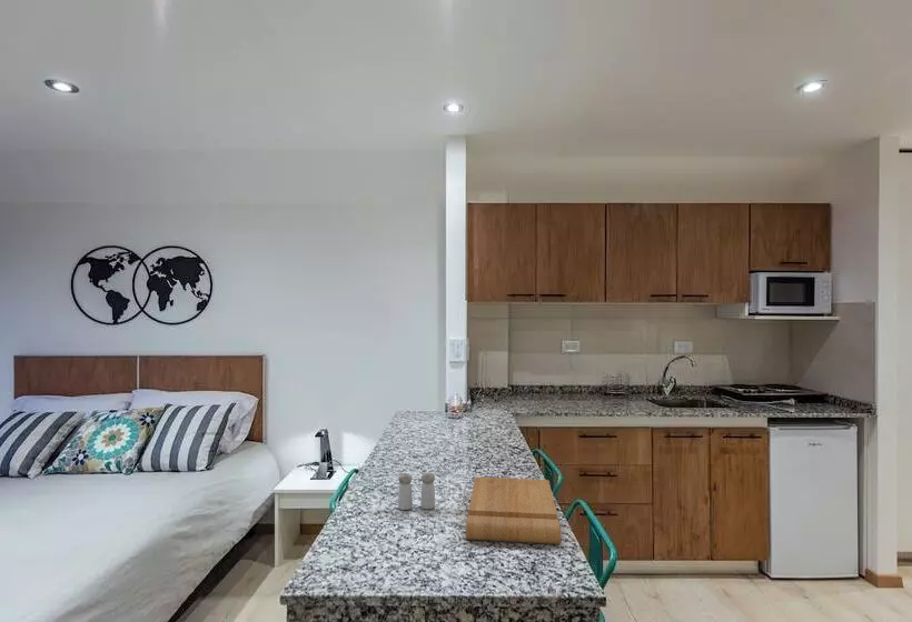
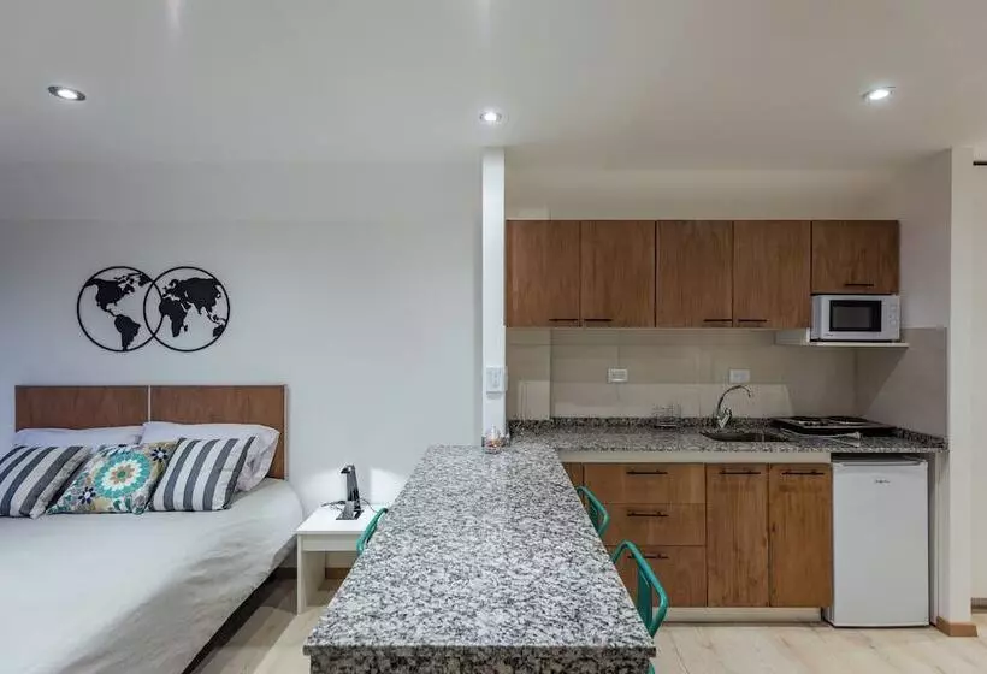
- salt and pepper shaker (422, 490)
- cutting board (512, 505)
